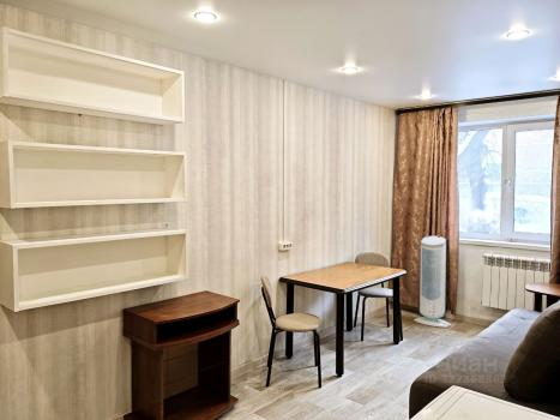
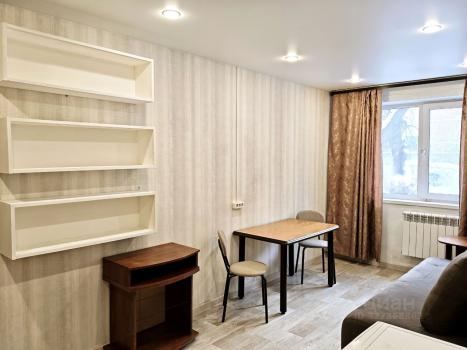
- air purifier (432, 280)
